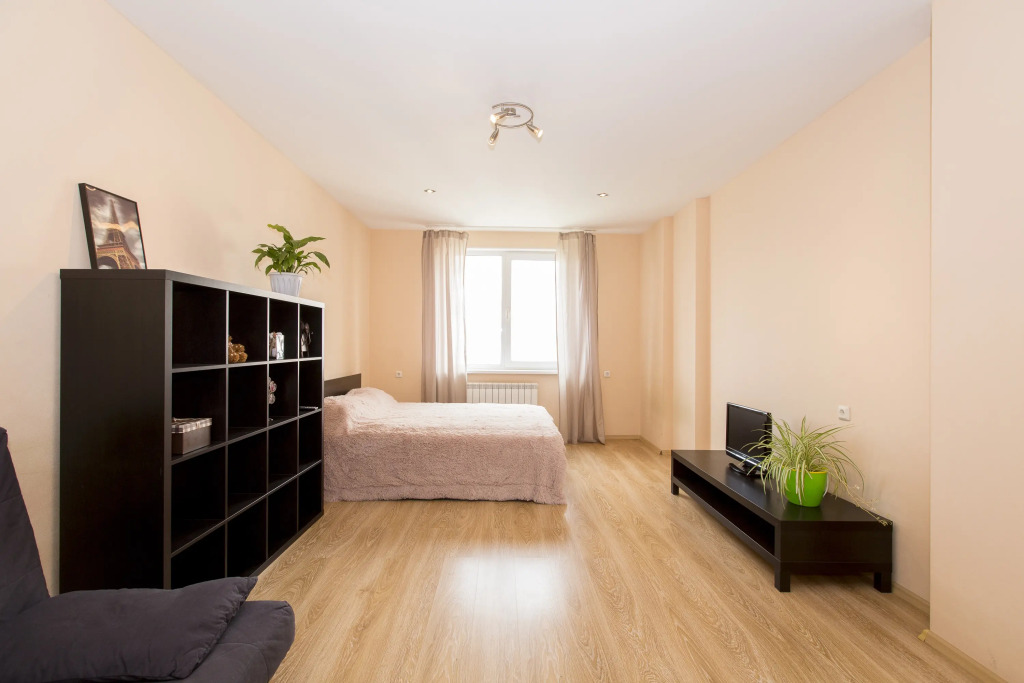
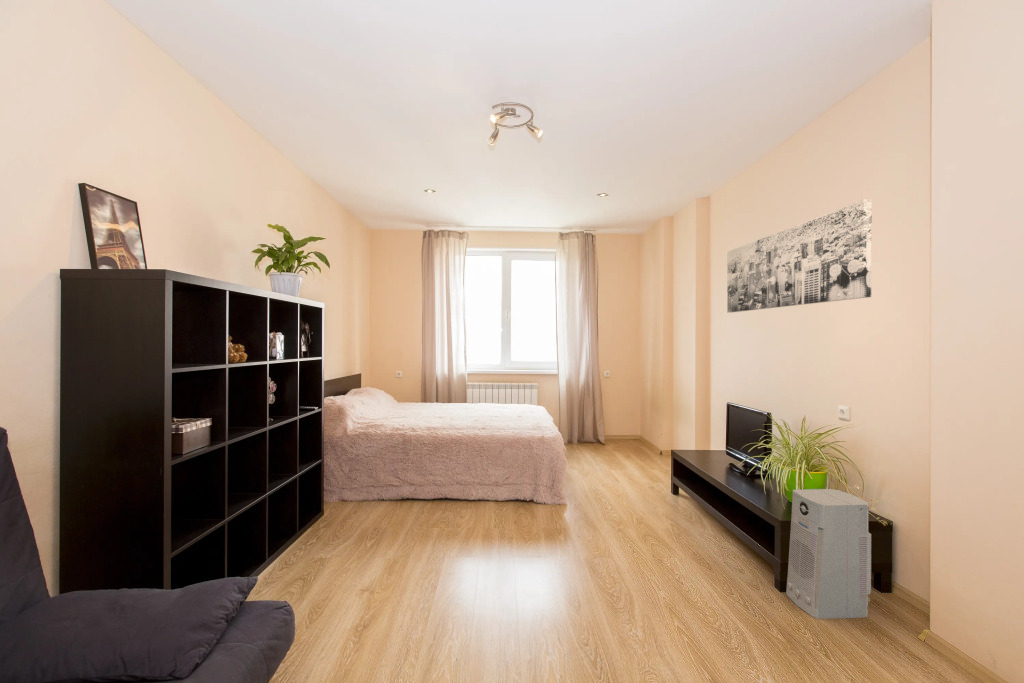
+ air purifier (827, 550)
+ wall art (782, 269)
